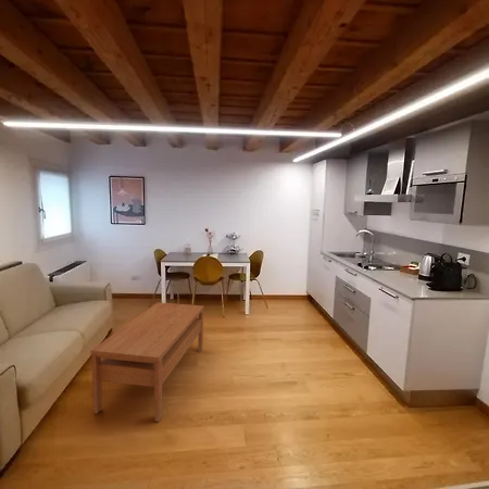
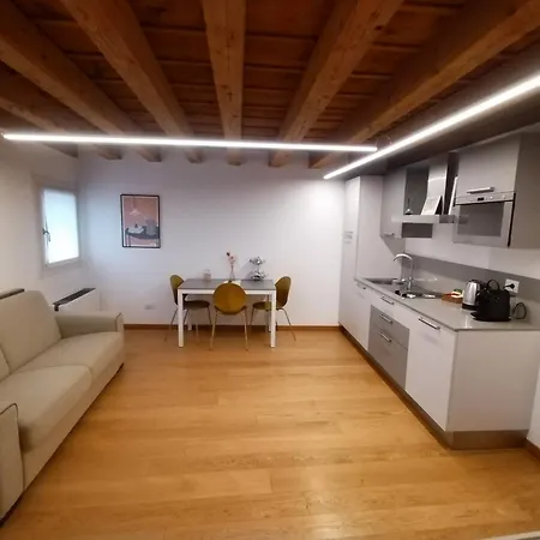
- coffee table (158, 350)
